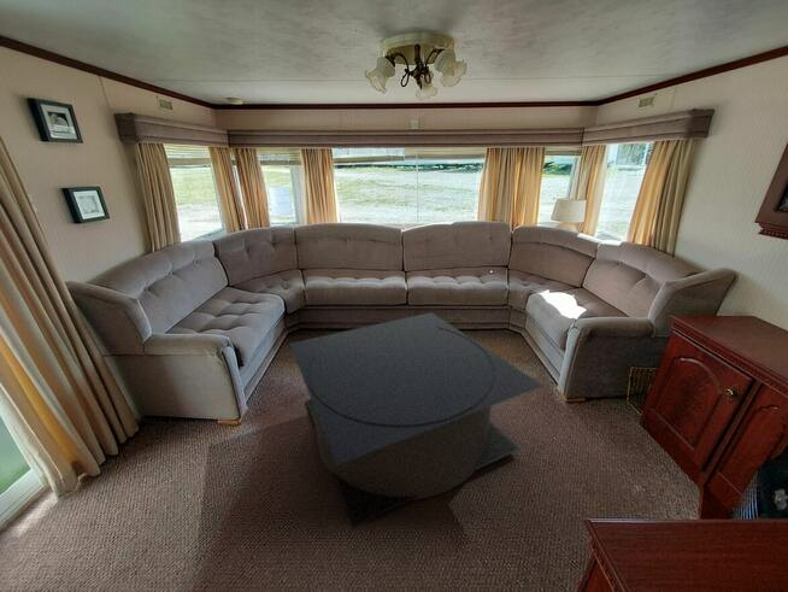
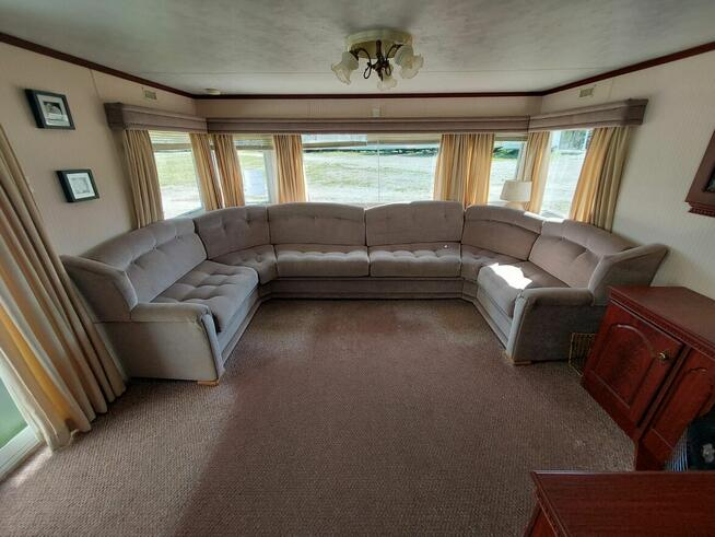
- coffee table (401, 393)
